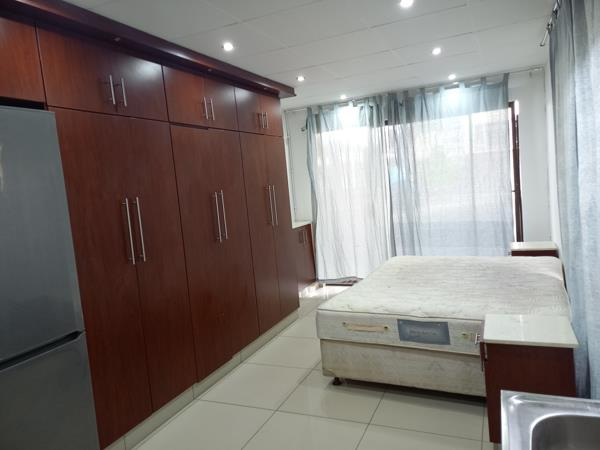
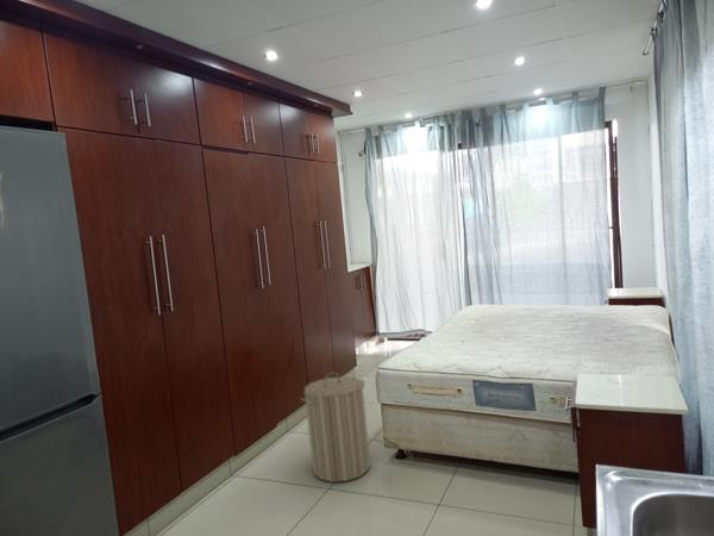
+ laundry hamper (337, 419)
